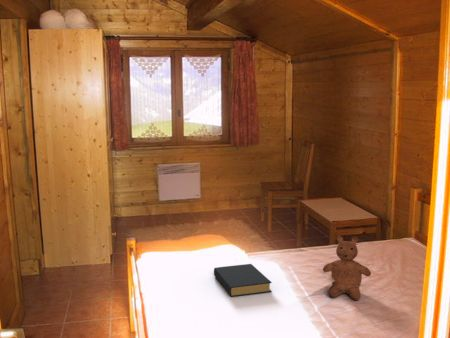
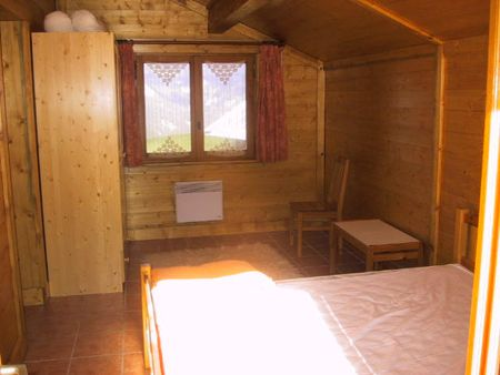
- teddy bear (346, 266)
- hardback book (241, 279)
